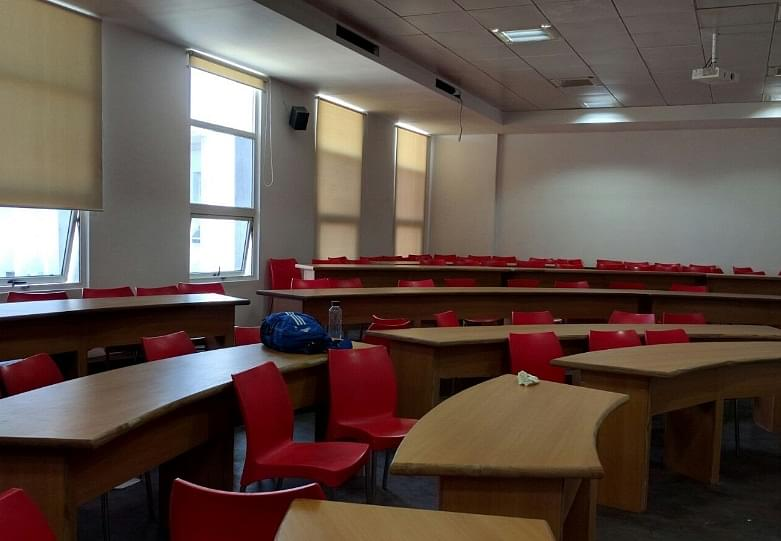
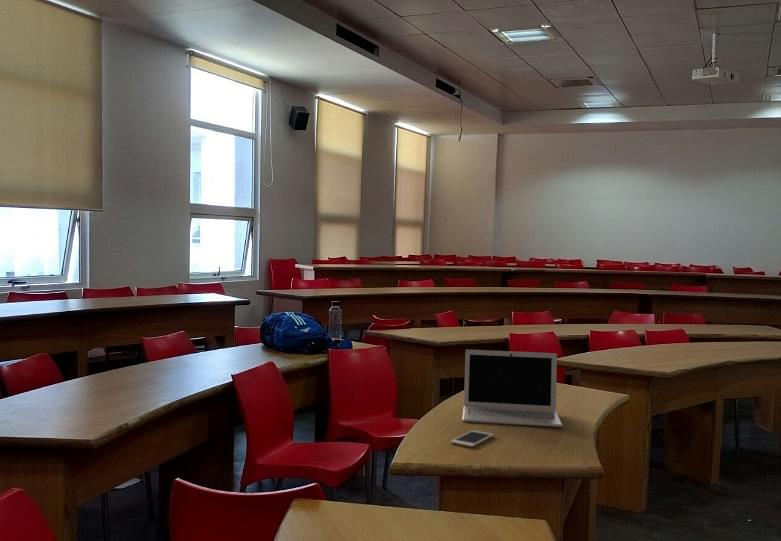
+ laptop (511, 386)
+ cell phone (472, 438)
